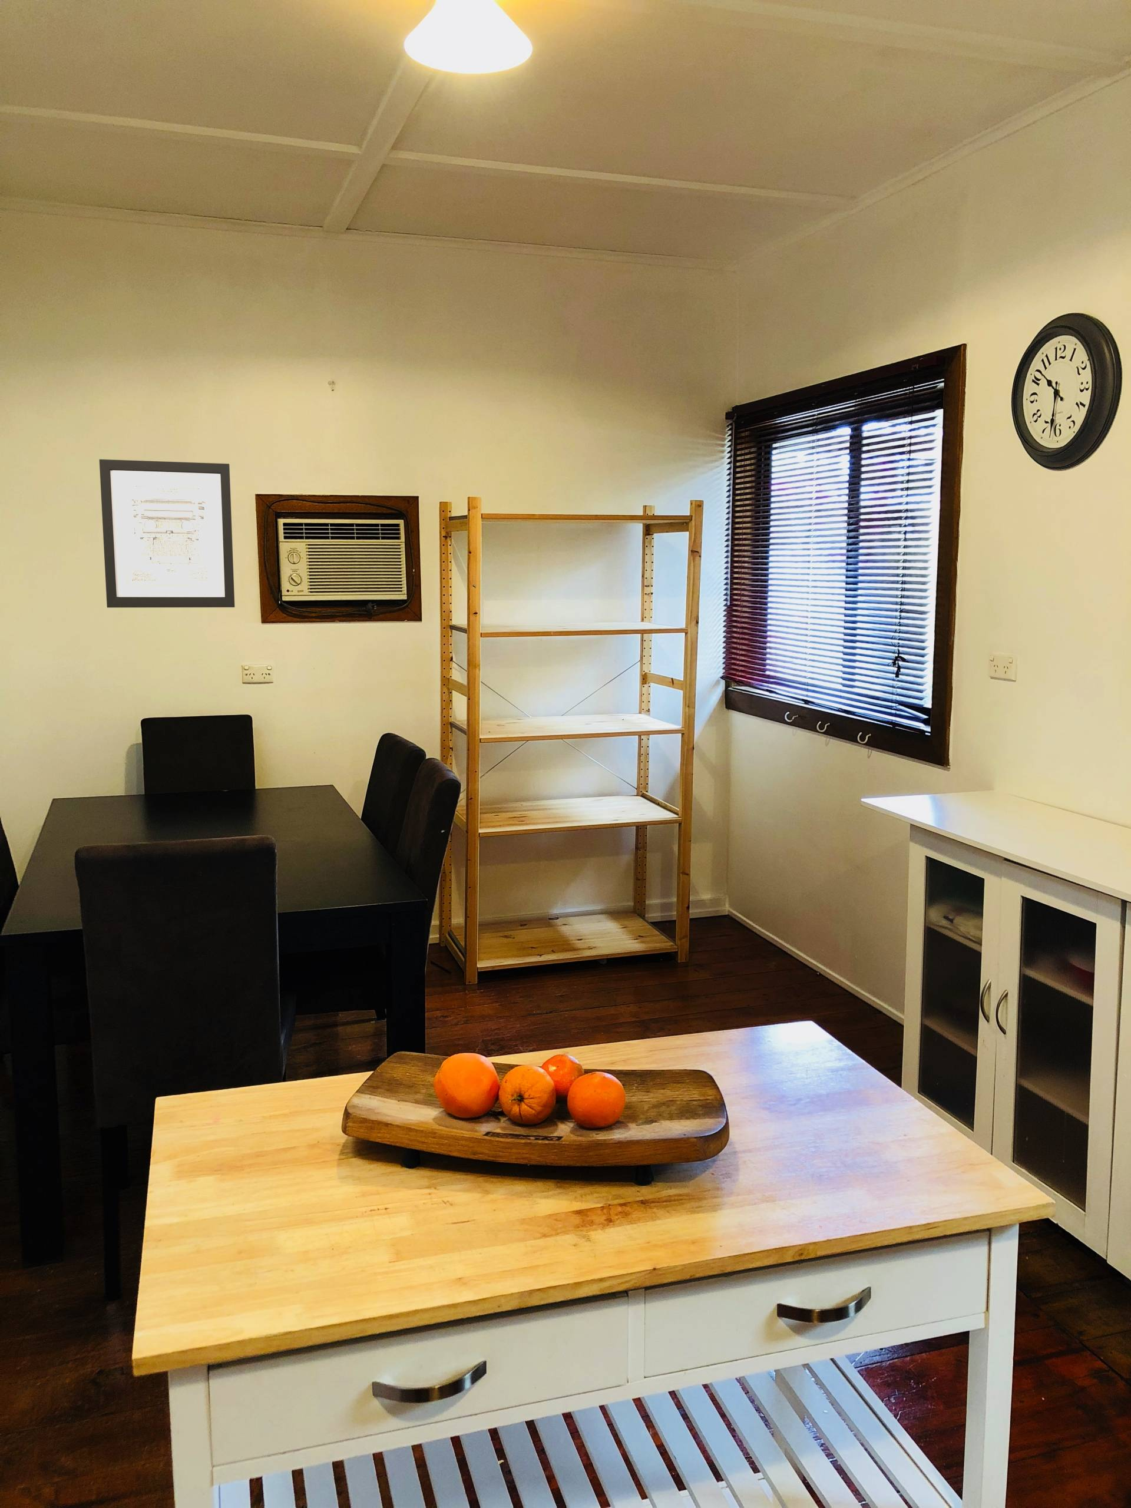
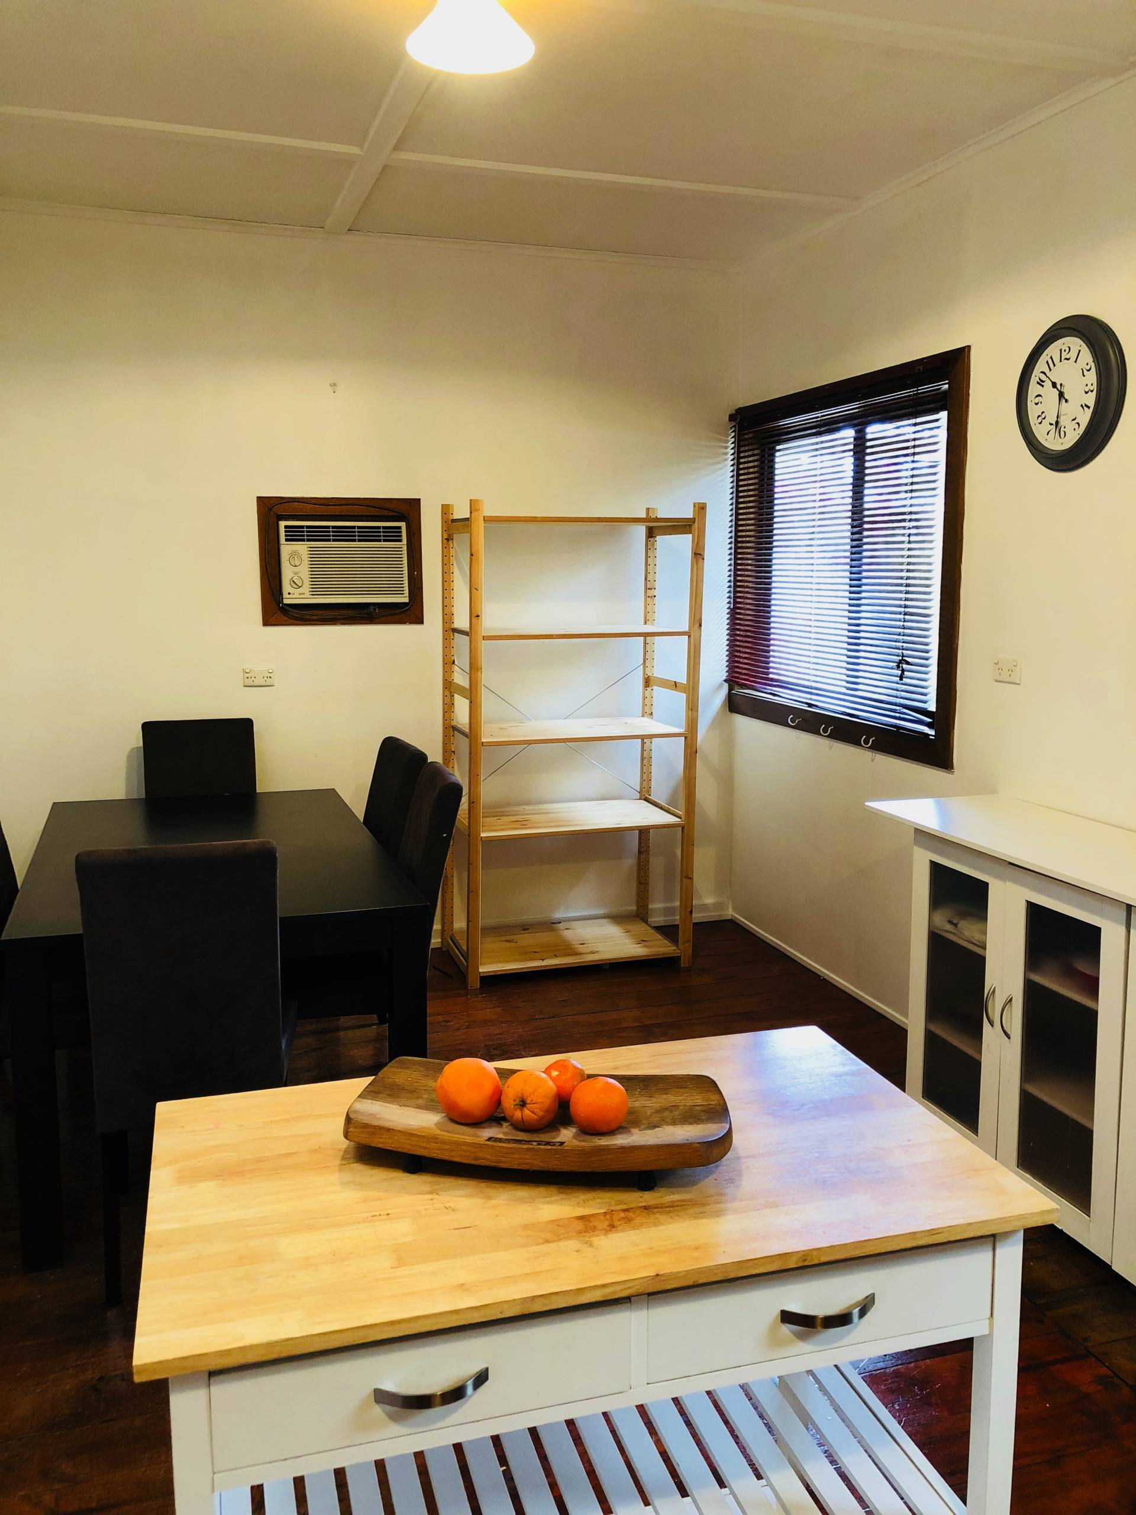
- wall art (169, 534)
